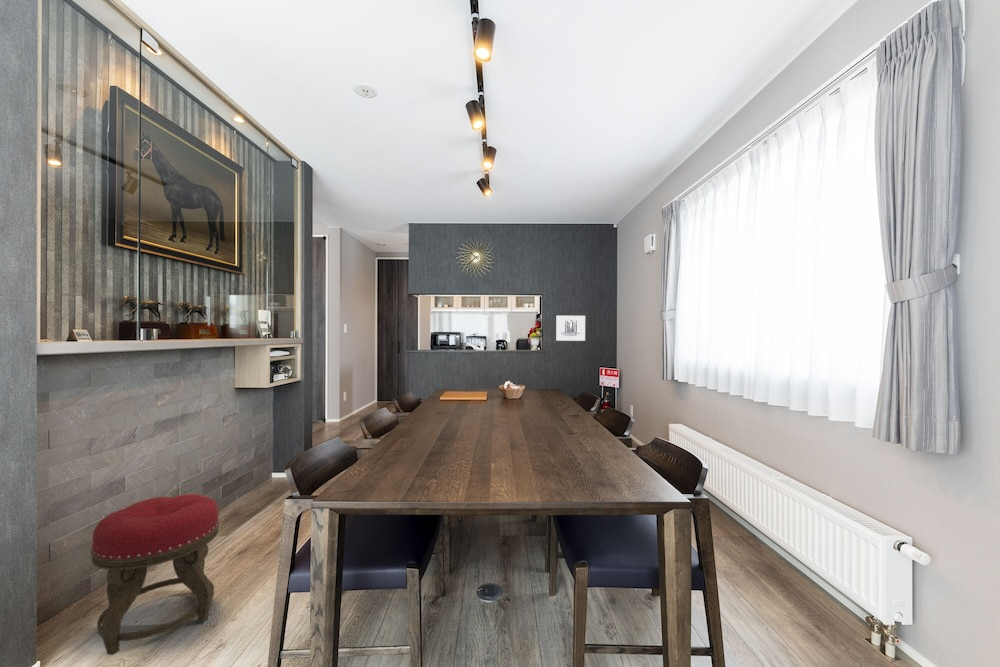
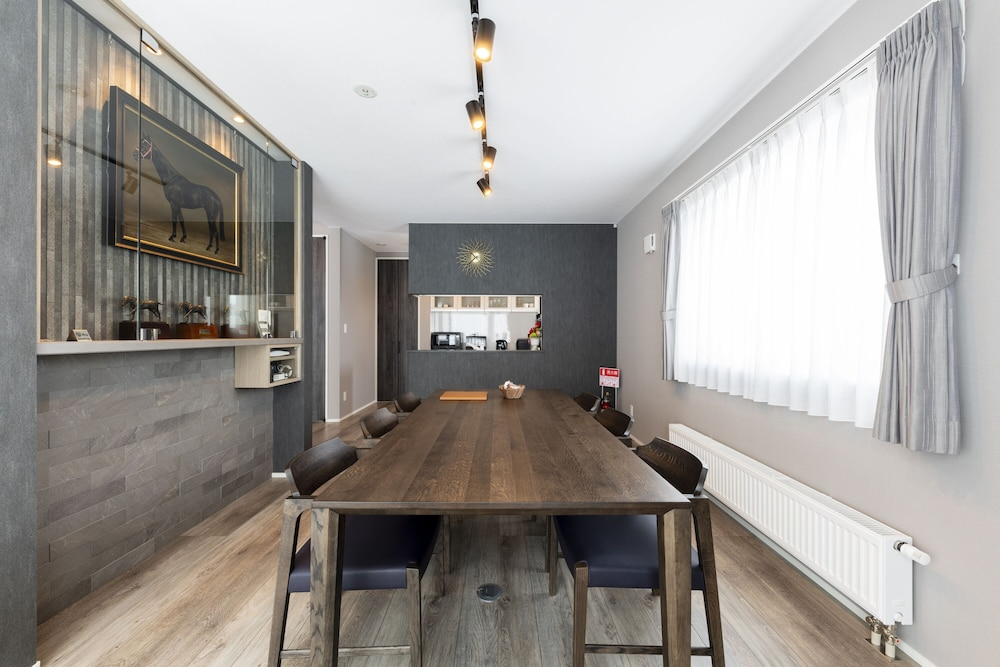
- stool (159, 562)
- wall art (570, 328)
